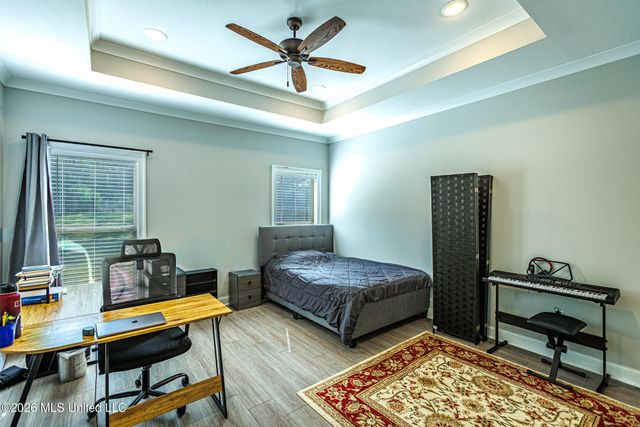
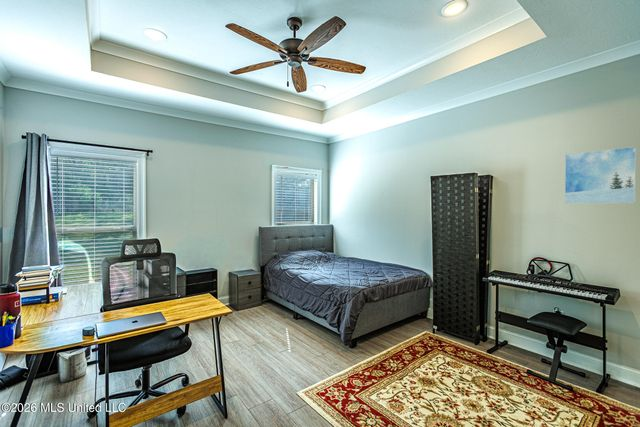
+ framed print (598, 177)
